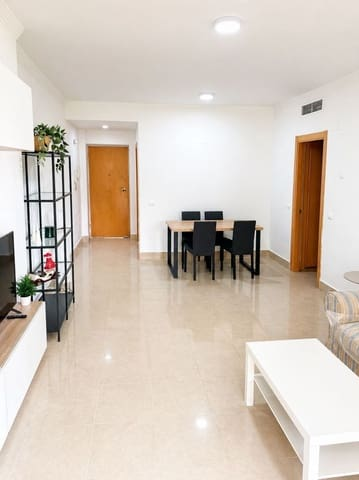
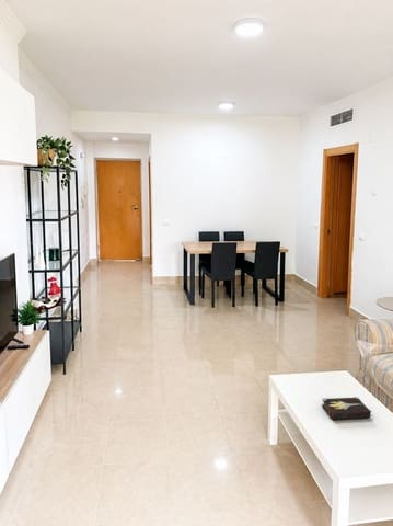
+ hardback book (345, 408)
